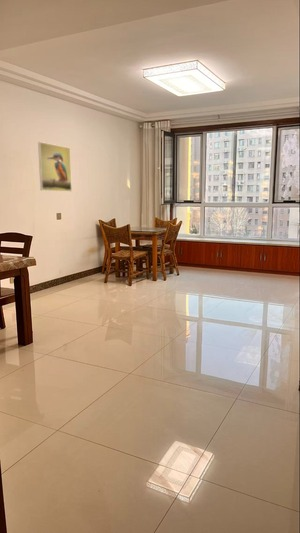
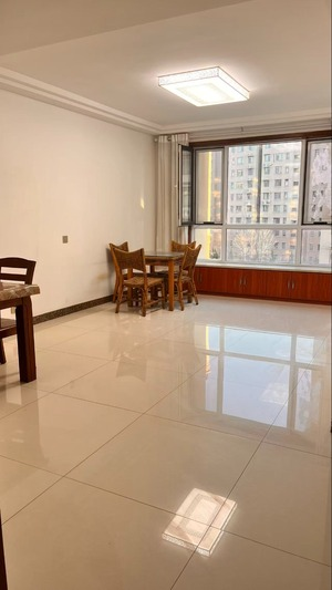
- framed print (55, 168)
